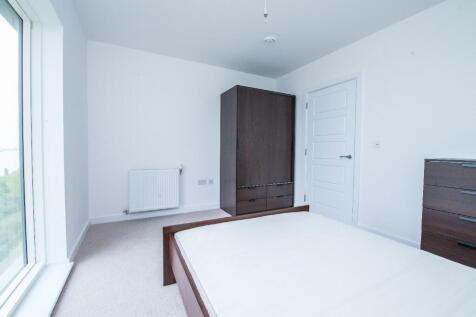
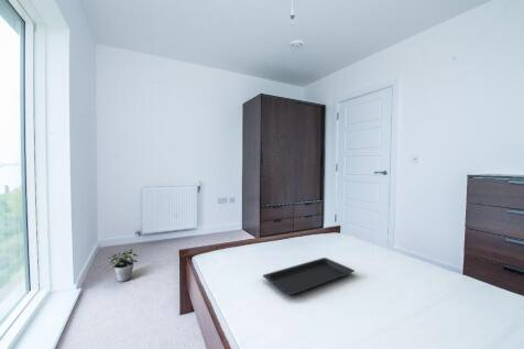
+ serving tray (309, 275)
+ potted plant (122, 263)
